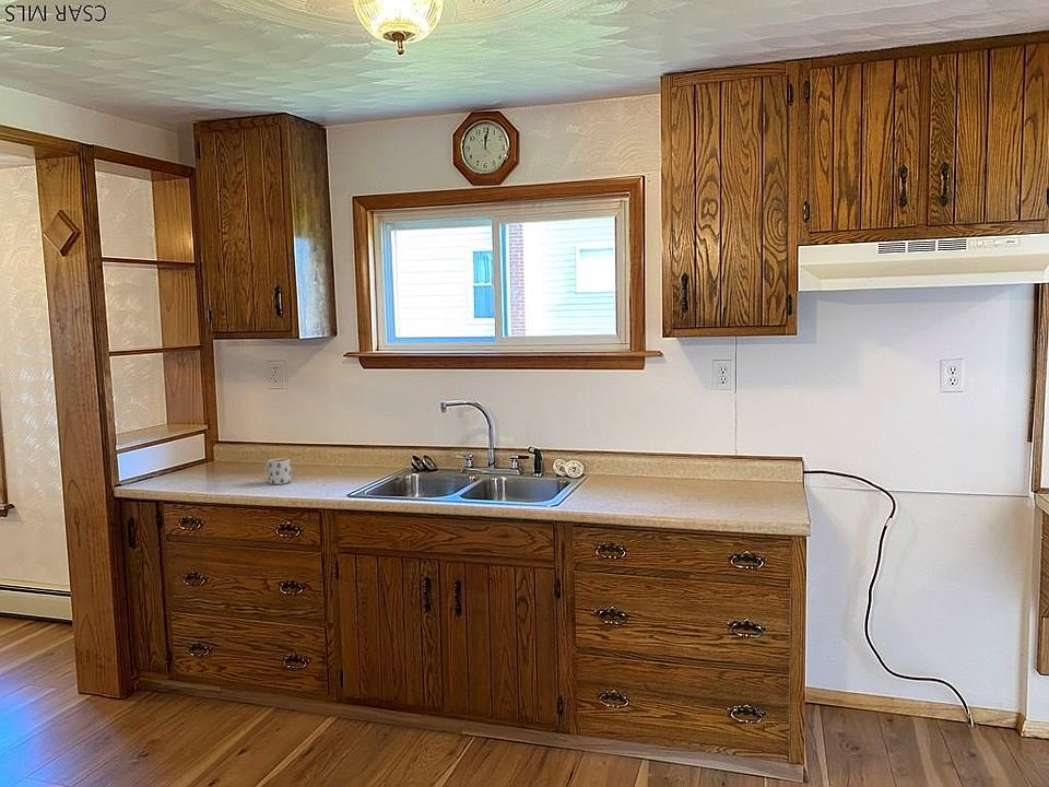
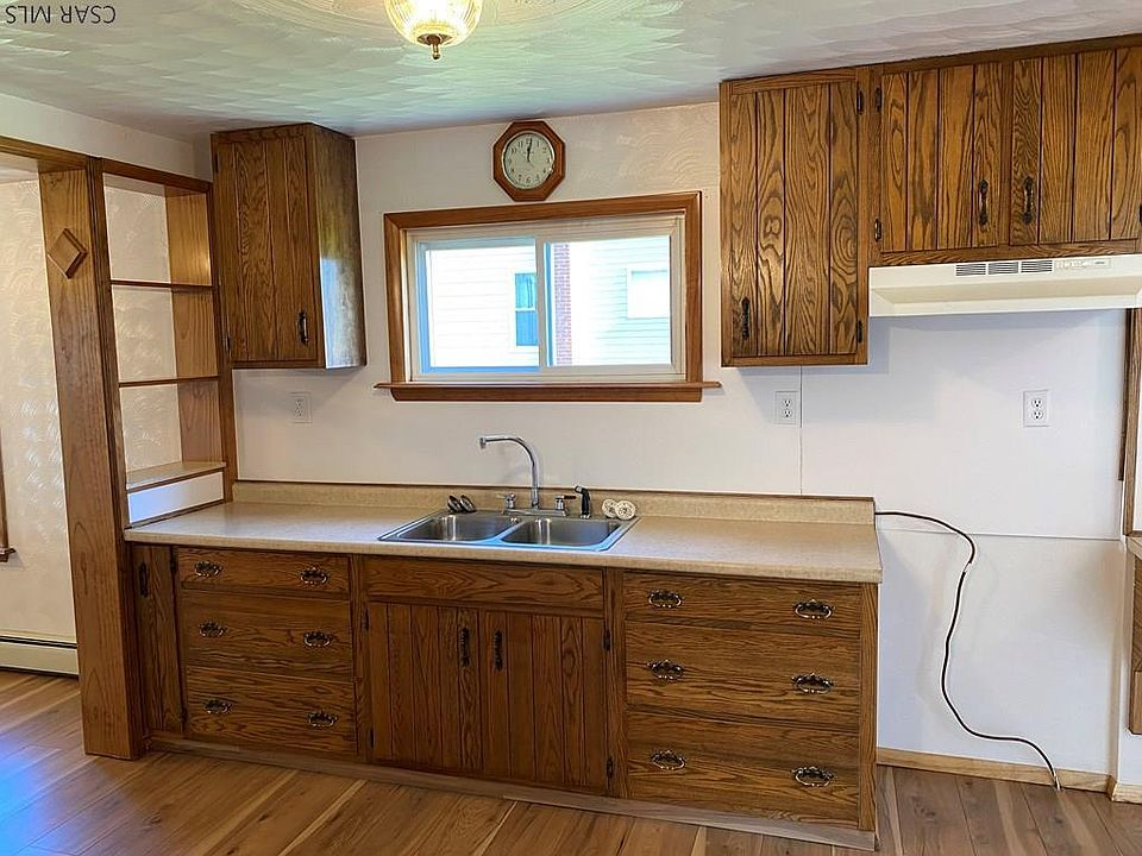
- mug (275, 470)
